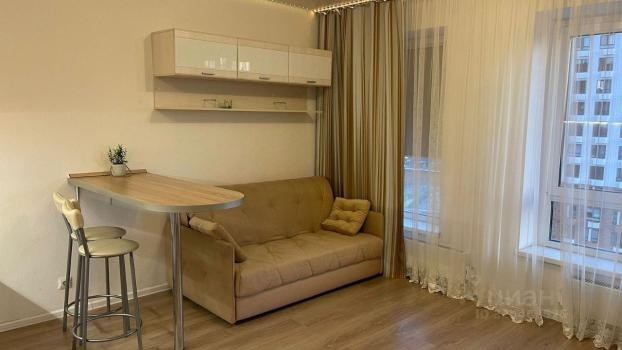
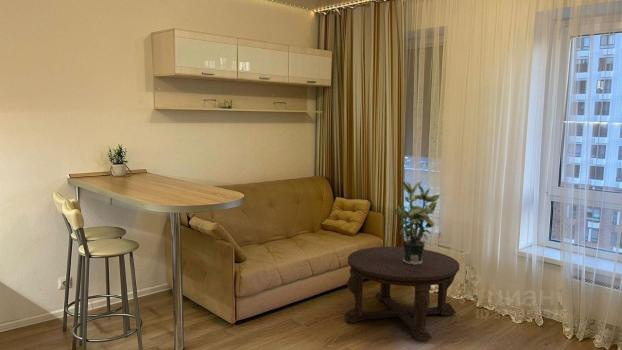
+ coffee table (401, 285)
+ potted plant (417, 222)
